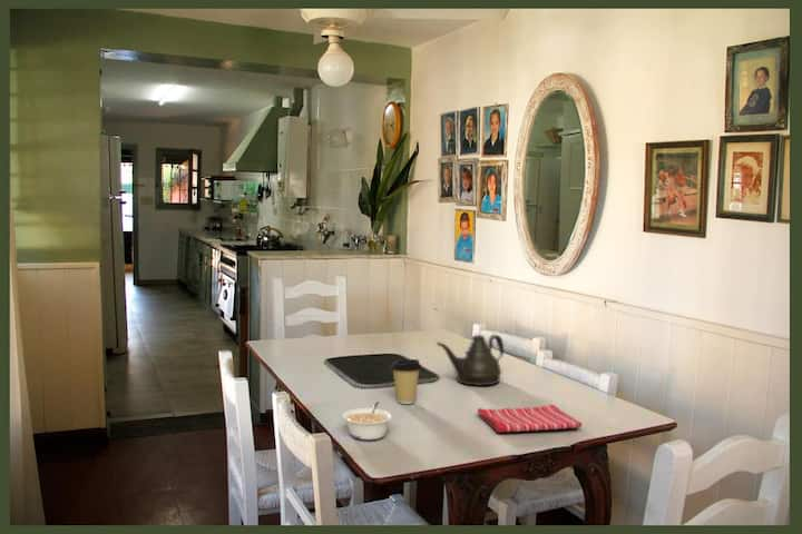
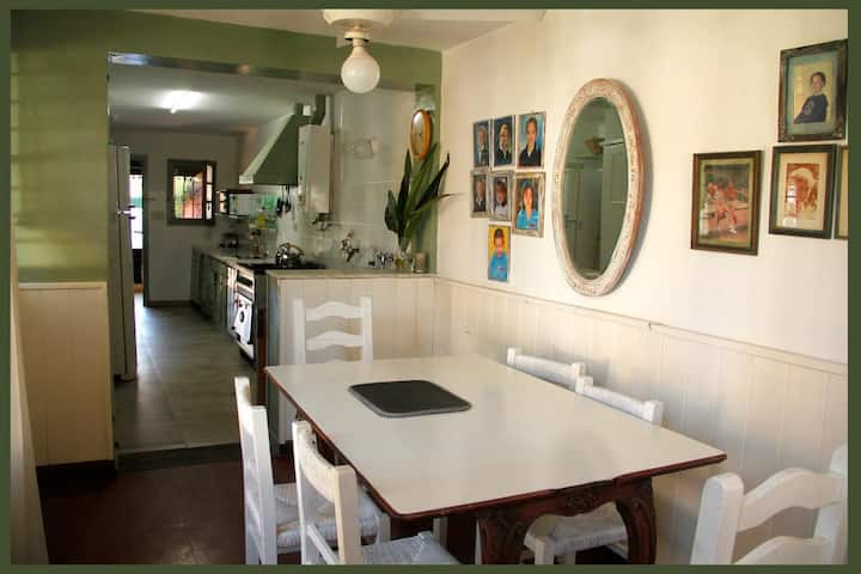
- dish towel (527, 417)
- legume (366, 422)
- teapot (469, 358)
- coffee cup (405, 380)
